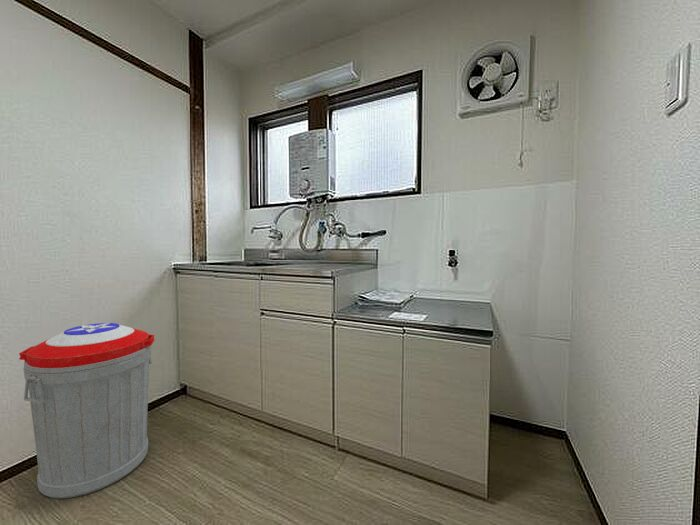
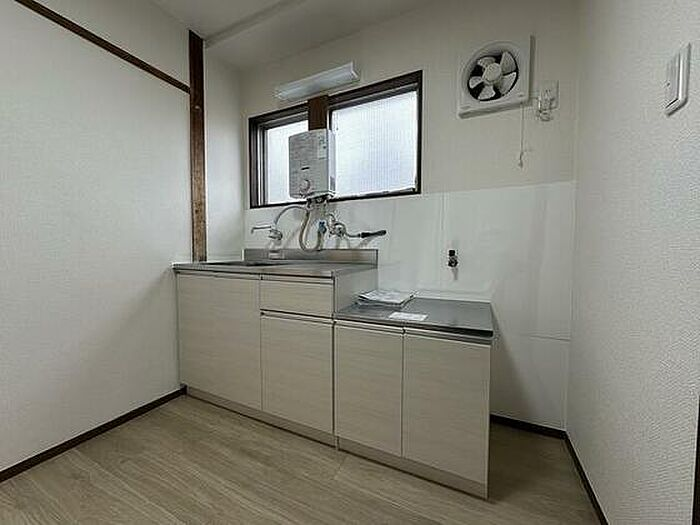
- trash can (95, 397)
